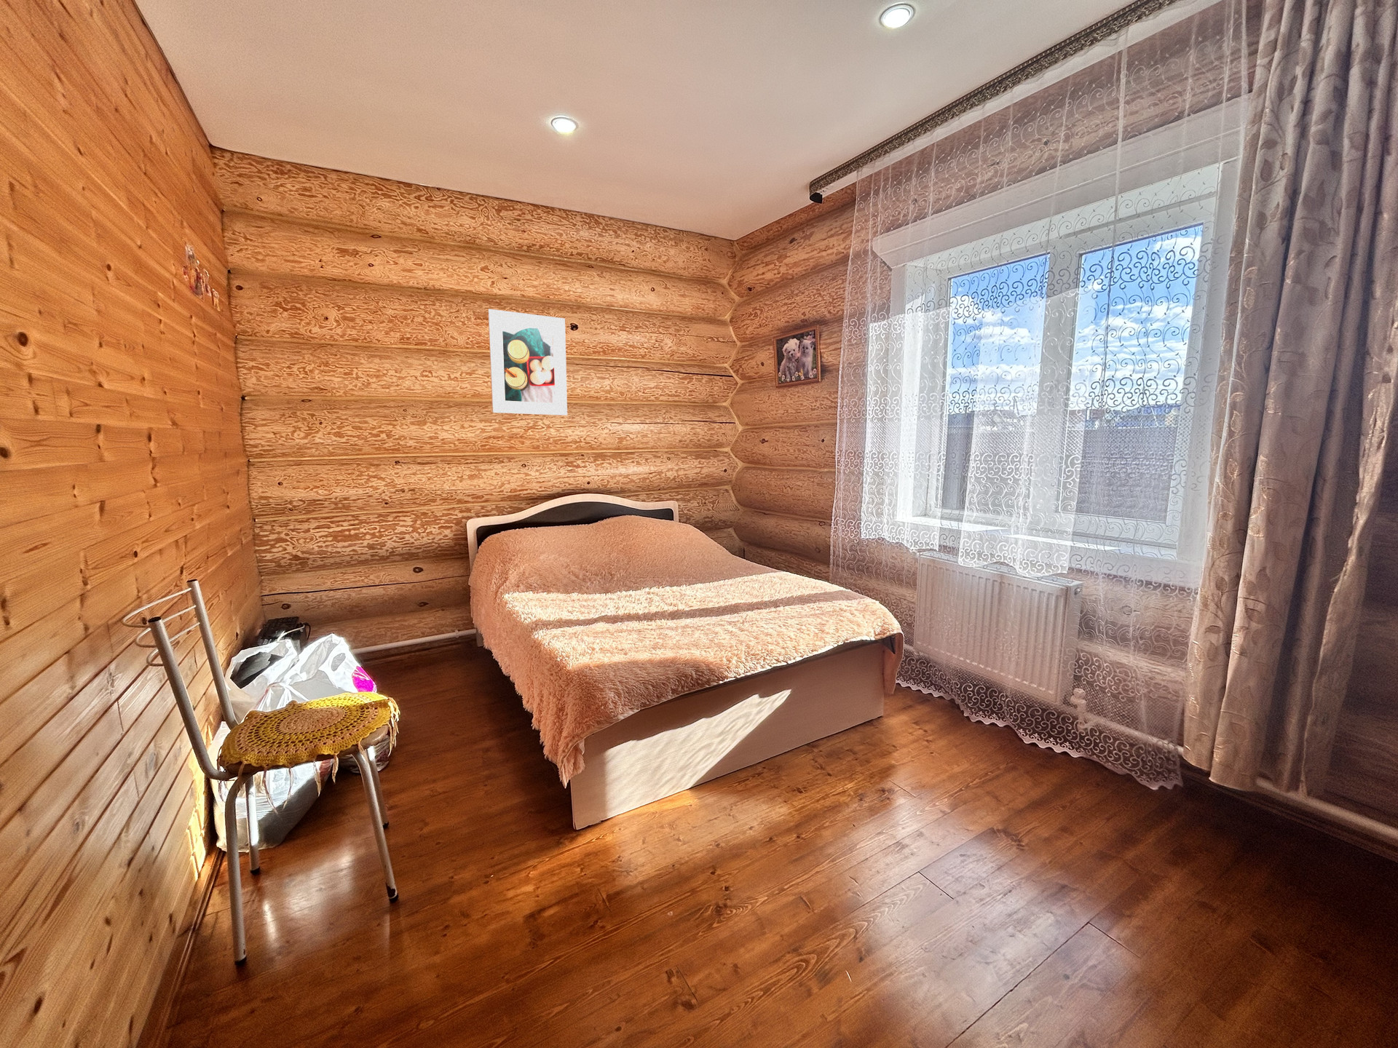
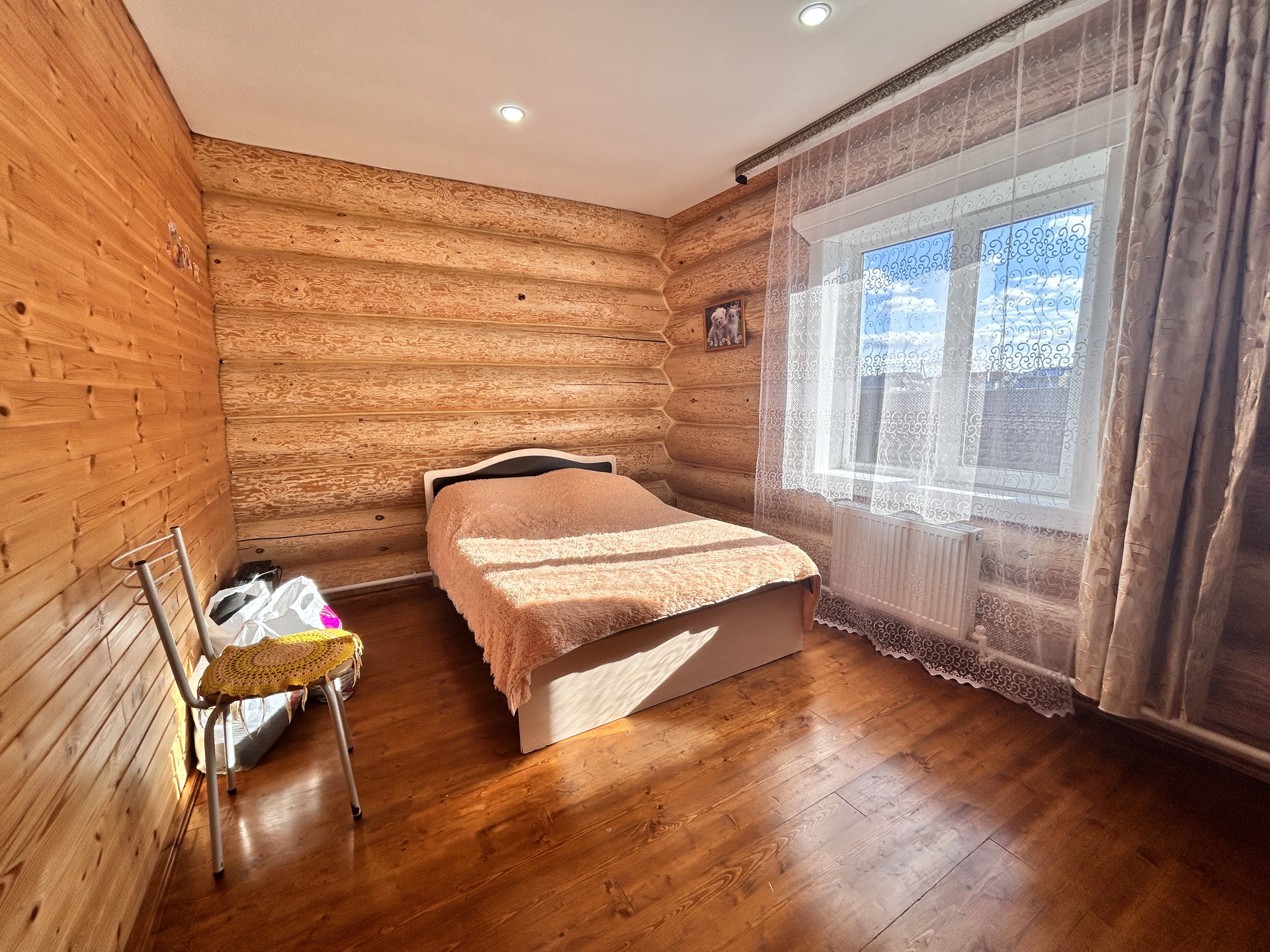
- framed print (529, 364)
